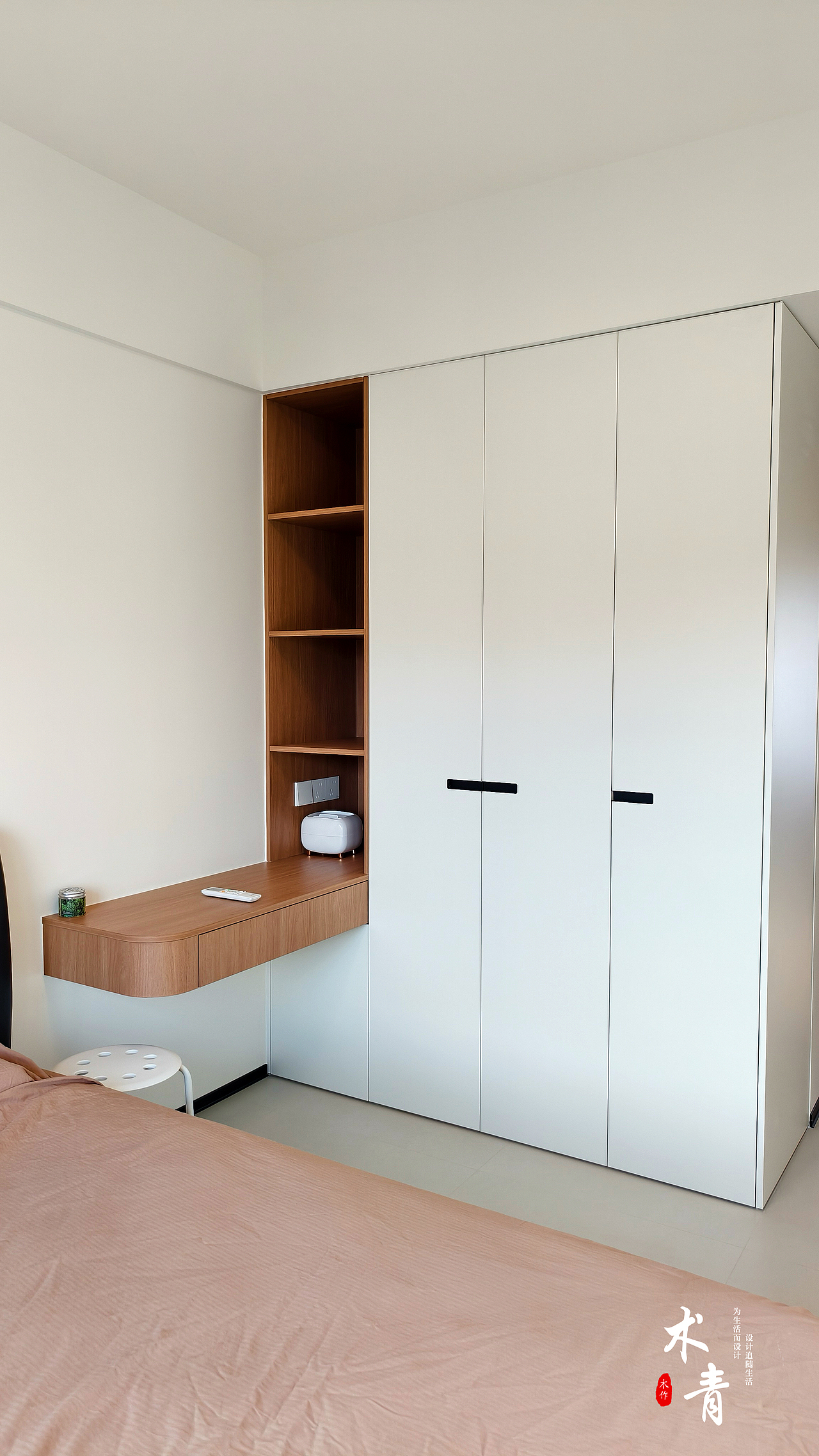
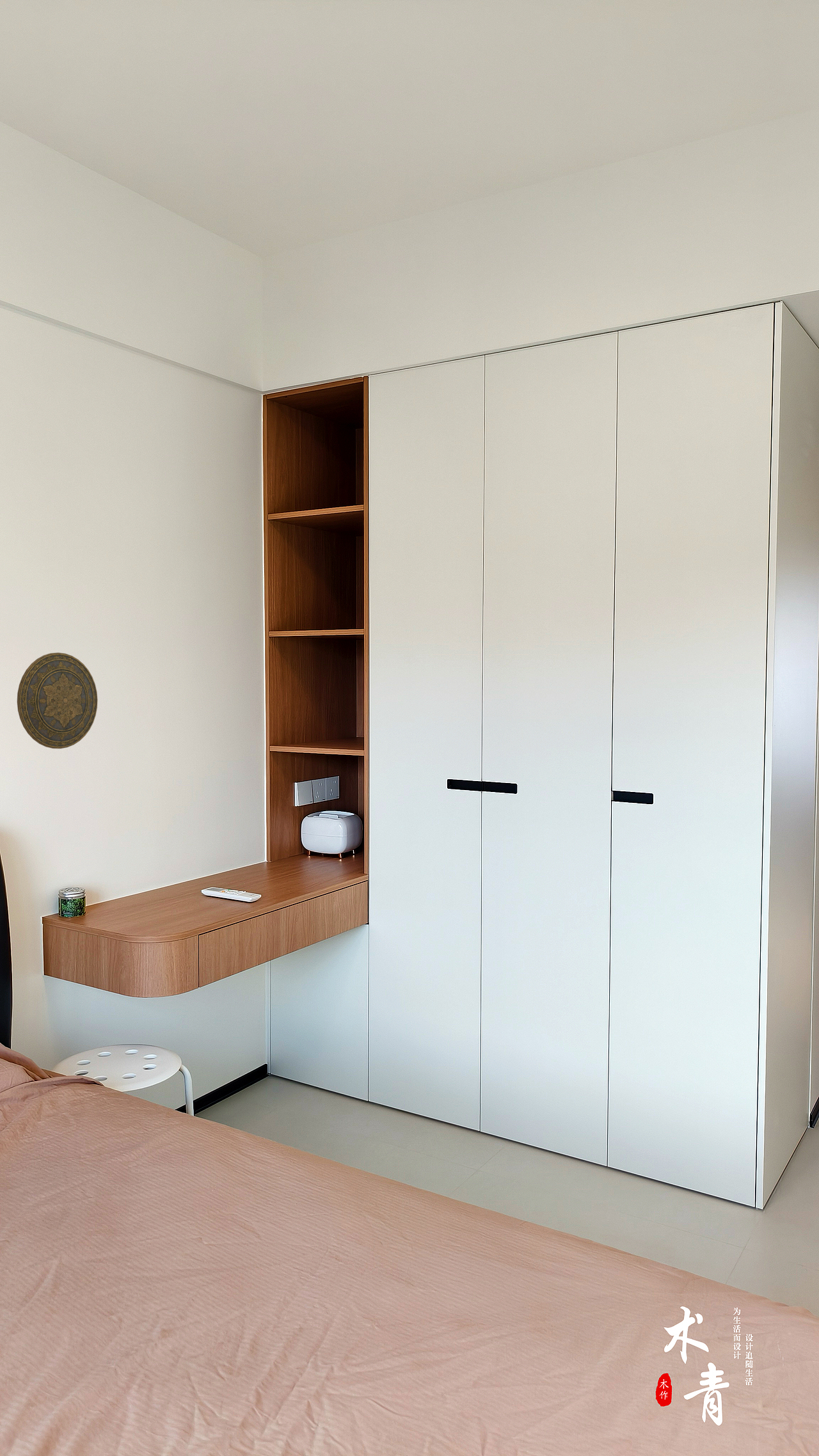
+ decorative plate (61, 700)
